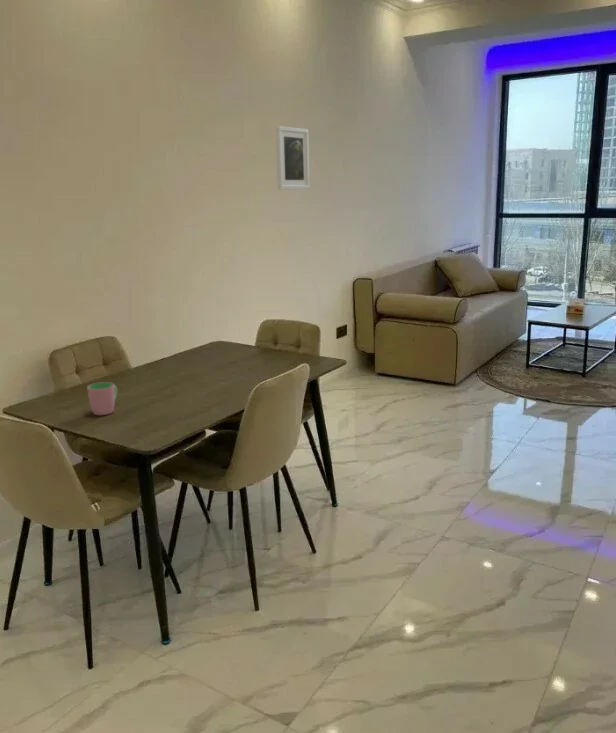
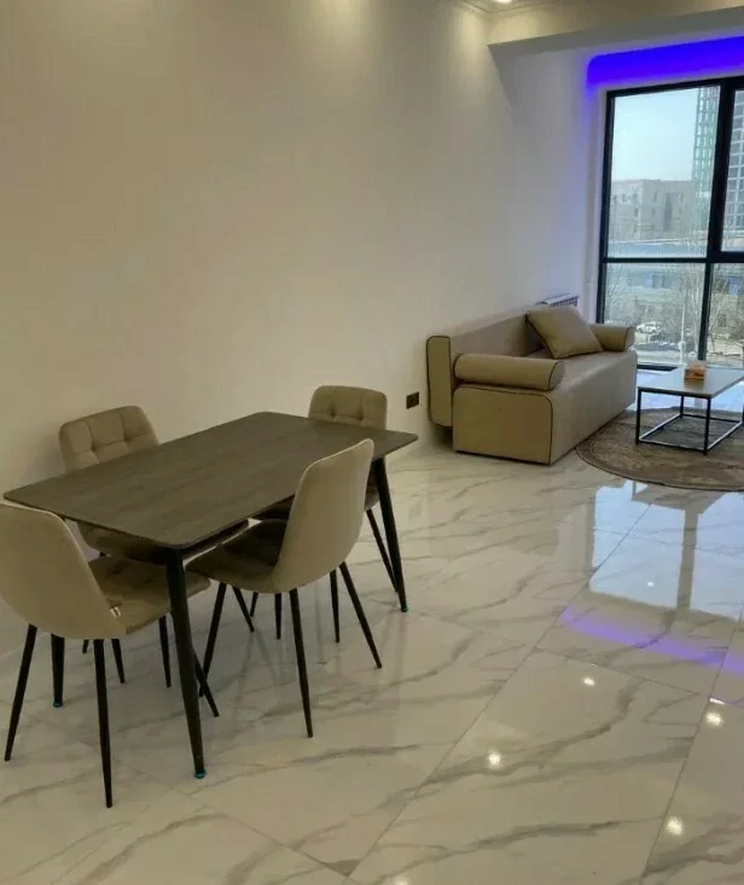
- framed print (293, 158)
- cup (105, 397)
